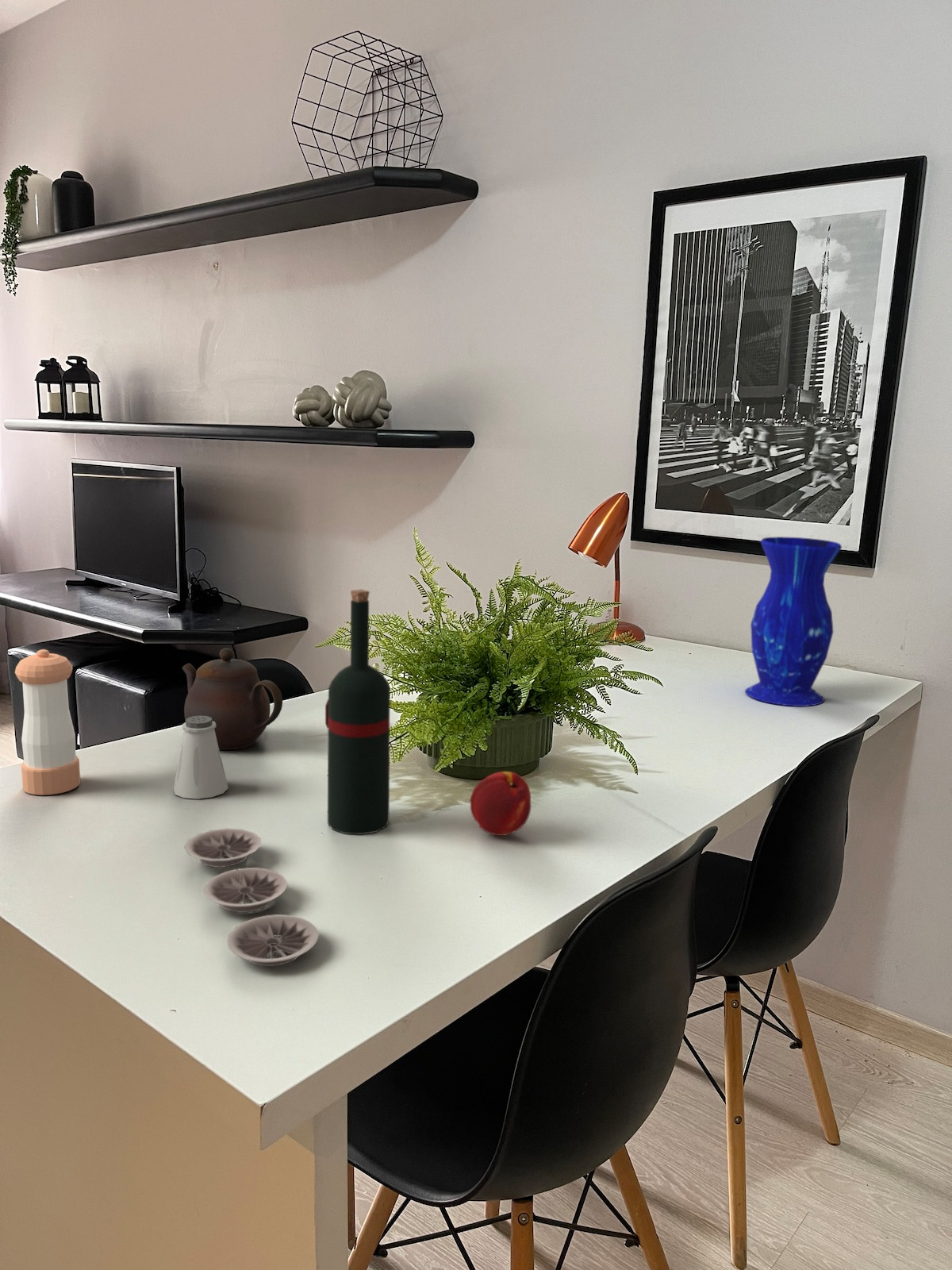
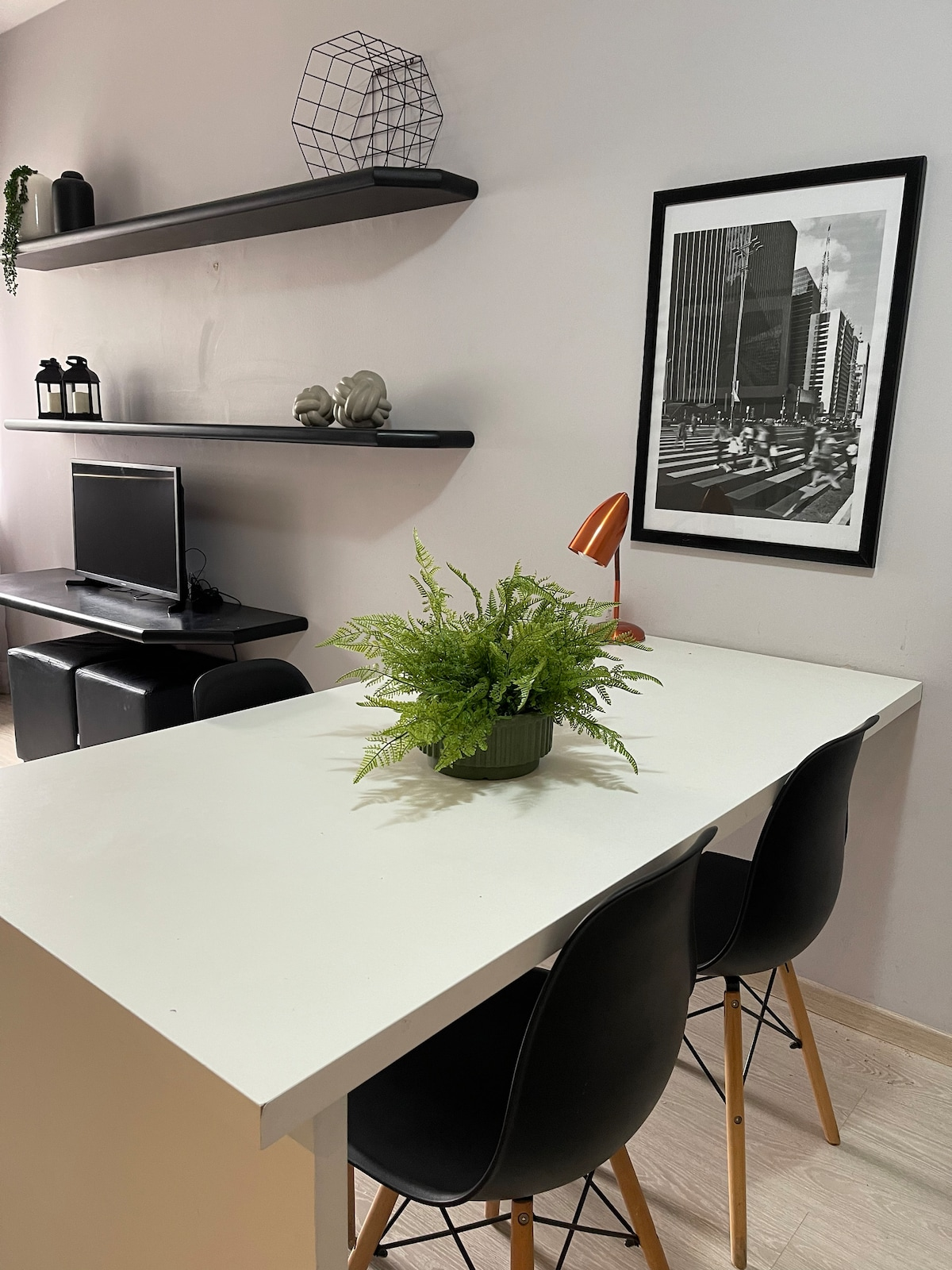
- saltshaker (200, 754)
- wine bottle (354, 707)
- pepper shaker (47, 718)
- vase (792, 619)
- teapot (230, 696)
- peach (501, 803)
- plate (246, 892)
